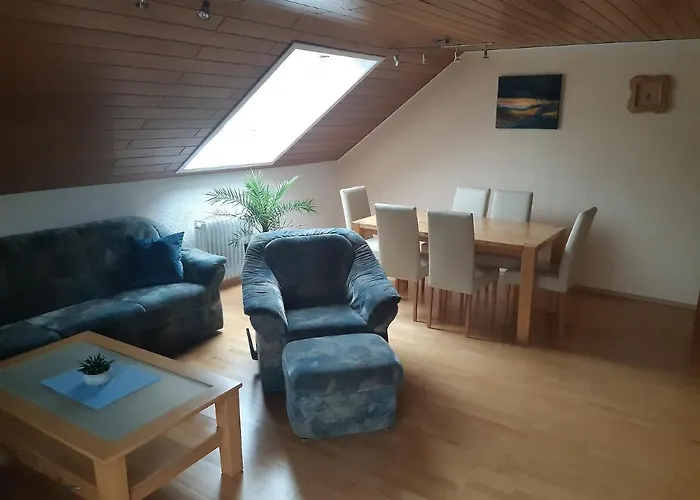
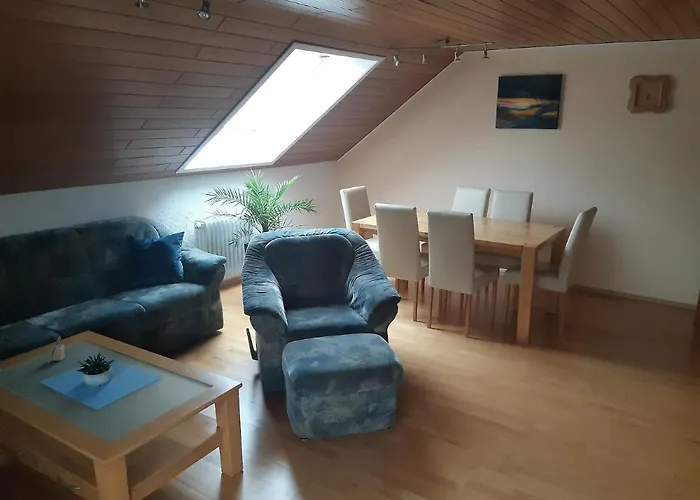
+ candle (56, 348)
